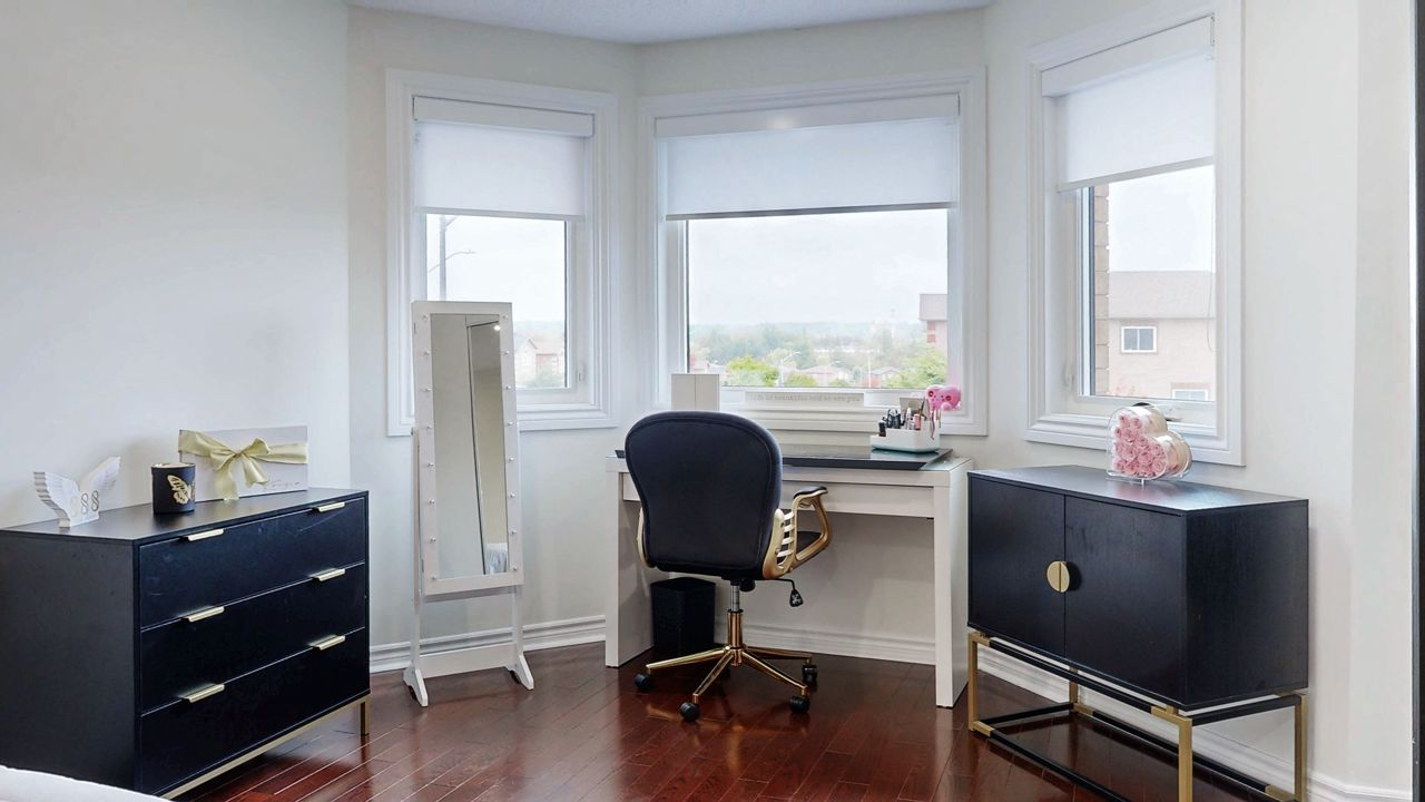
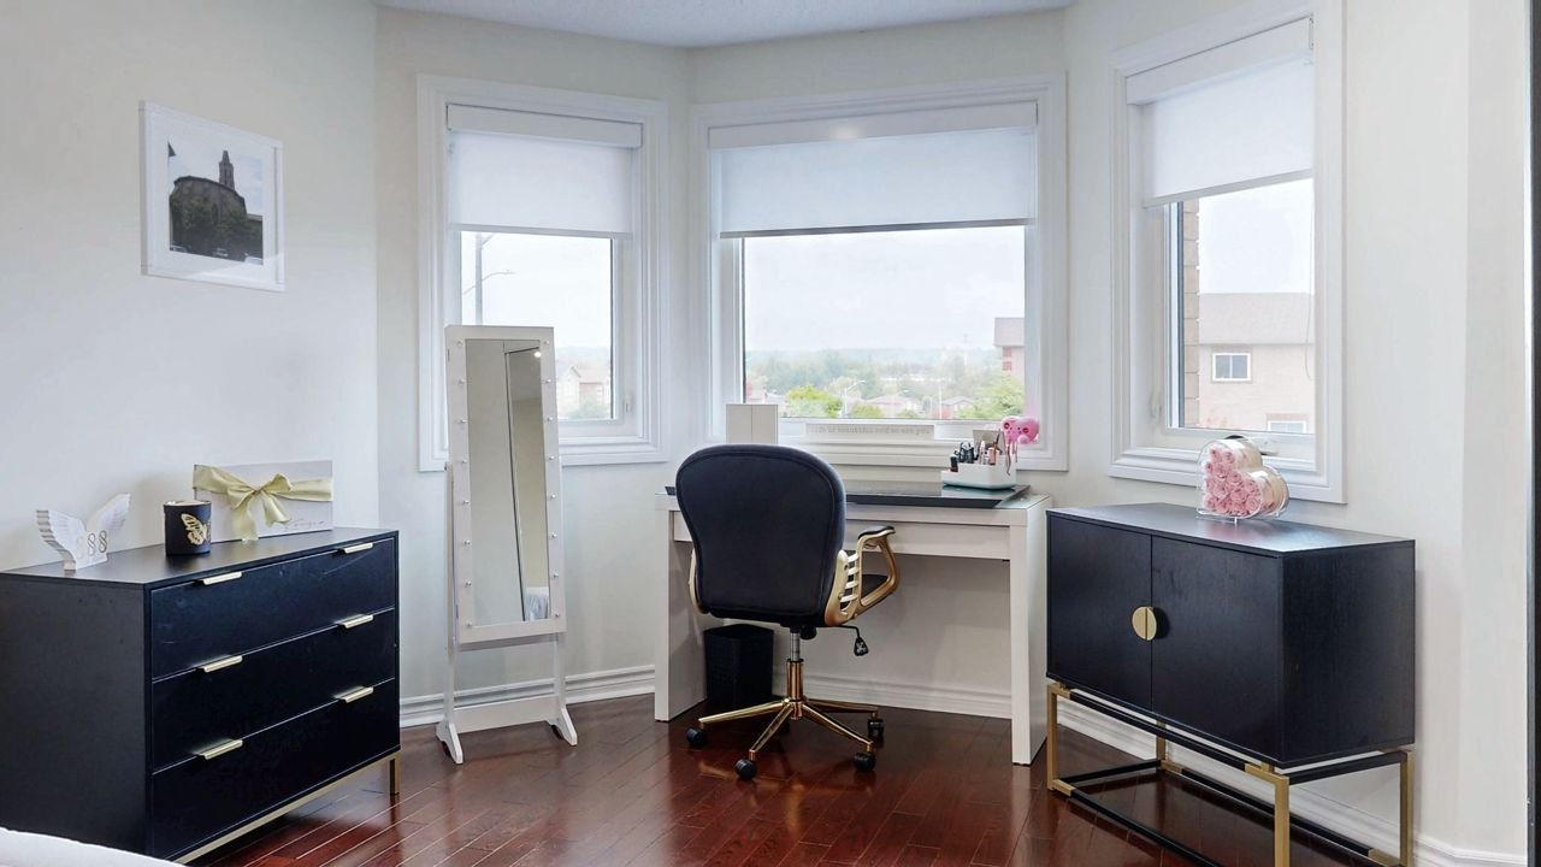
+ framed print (215, 202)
